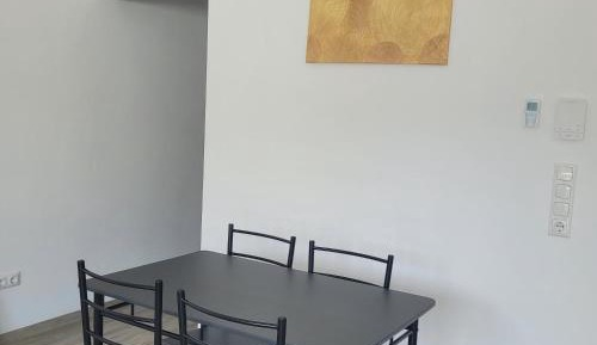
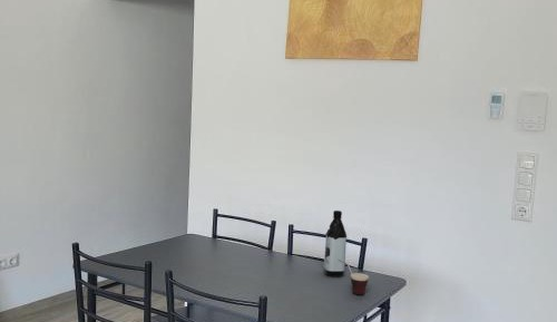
+ cup (352, 276)
+ water bottle (335, 242)
